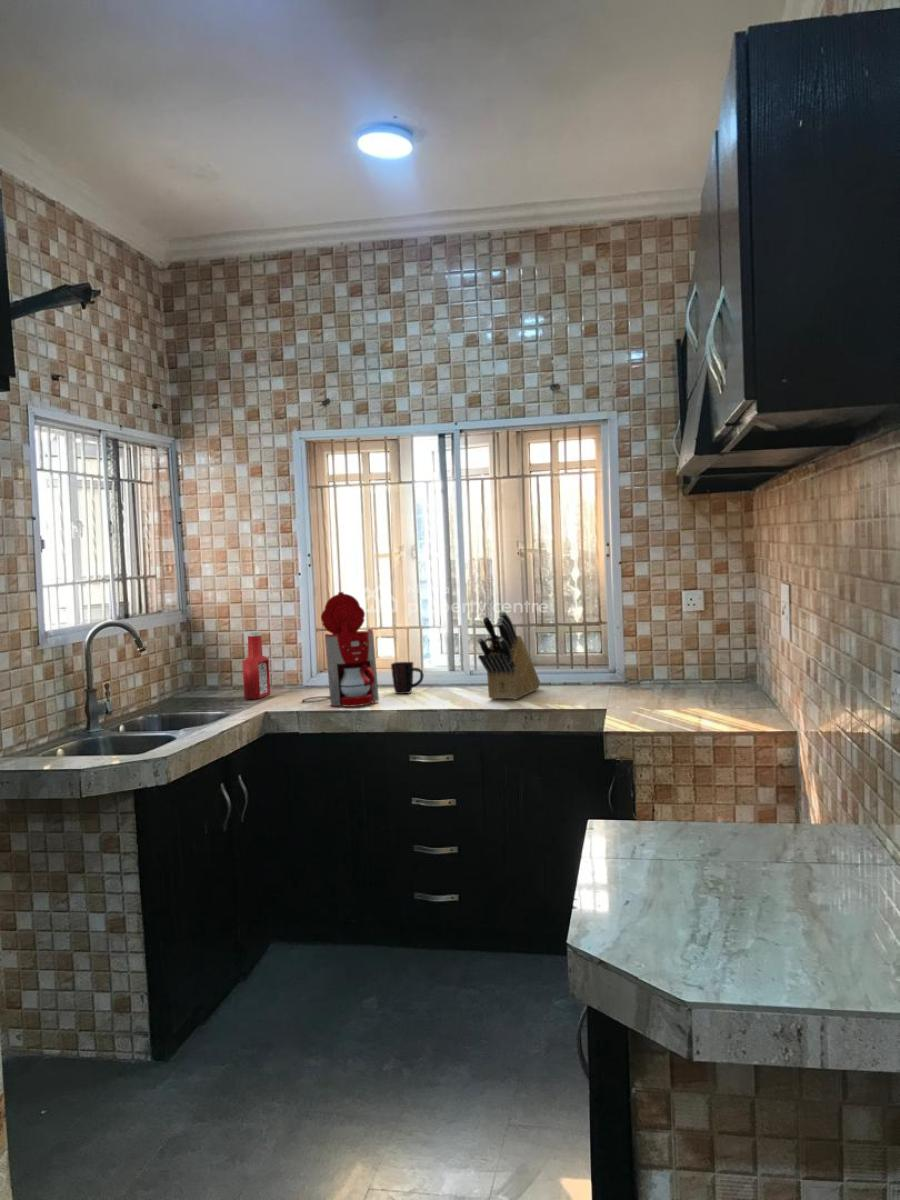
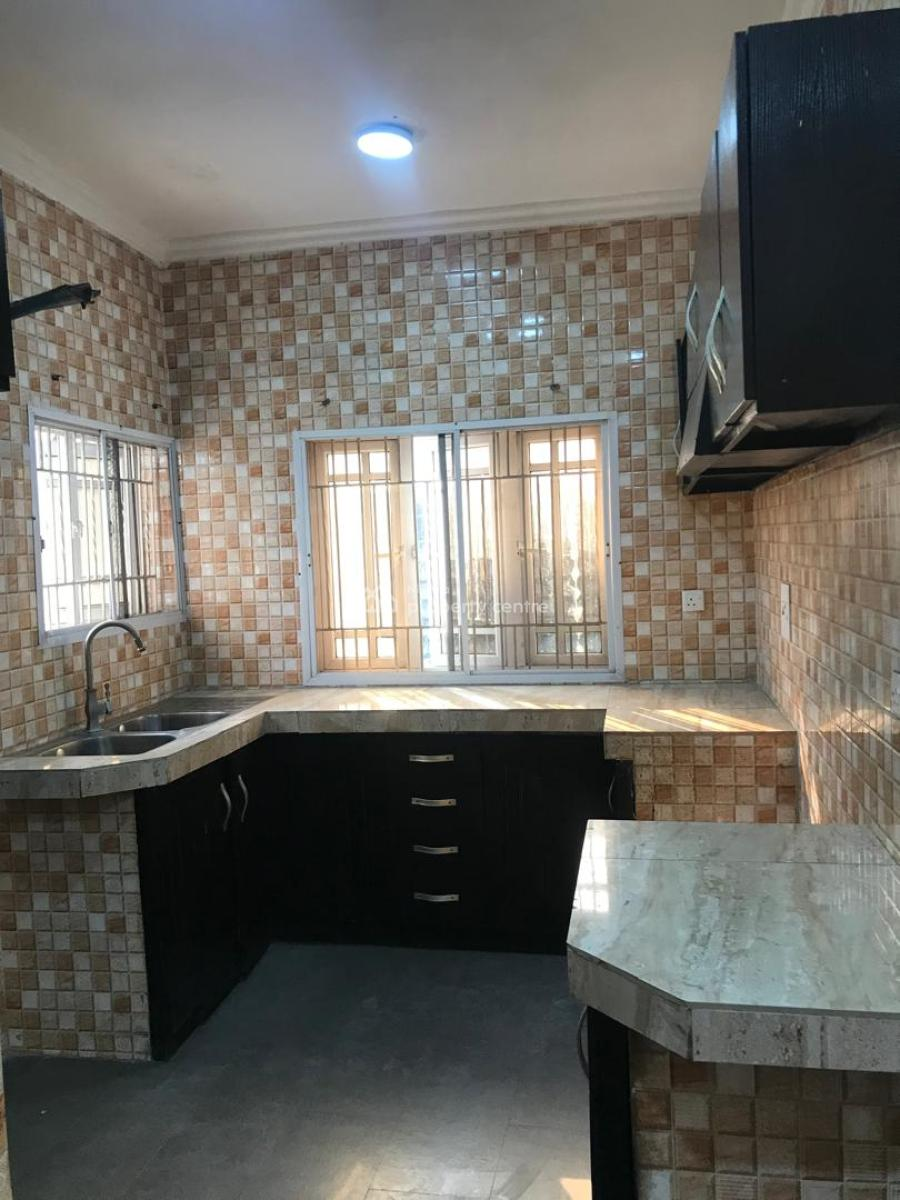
- soap bottle (255, 663)
- knife block (508, 653)
- mug (406, 677)
- coffee maker (336, 646)
